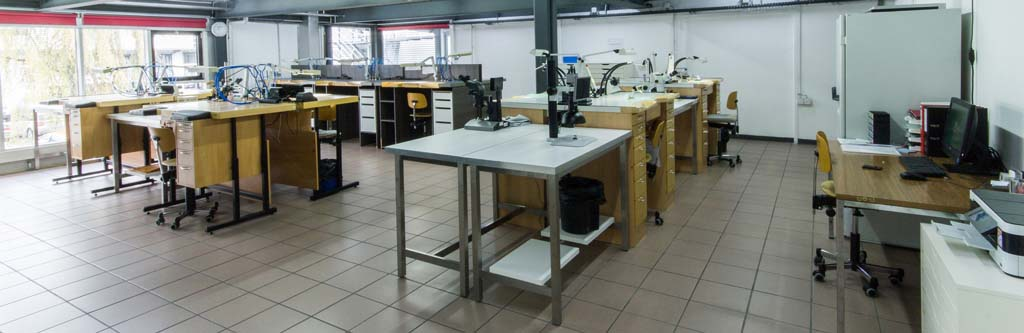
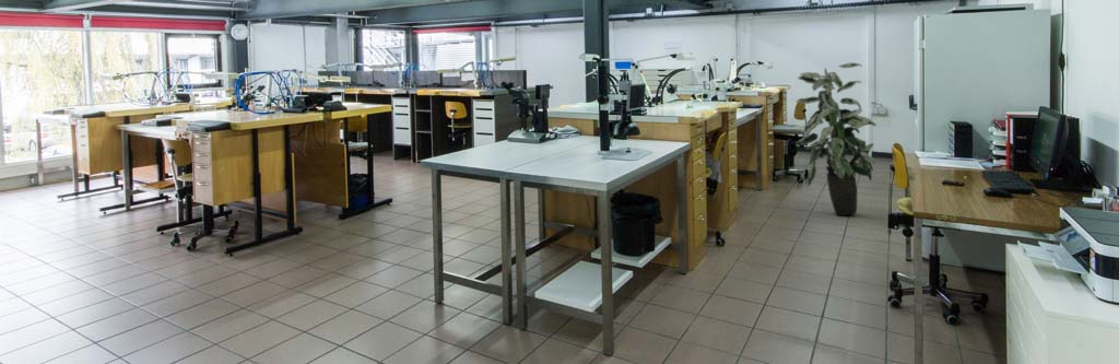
+ indoor plant (838, 140)
